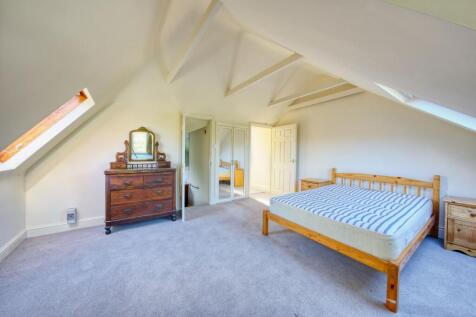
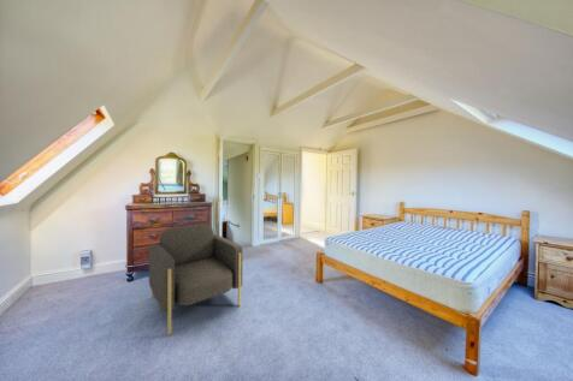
+ armchair (195, 266)
